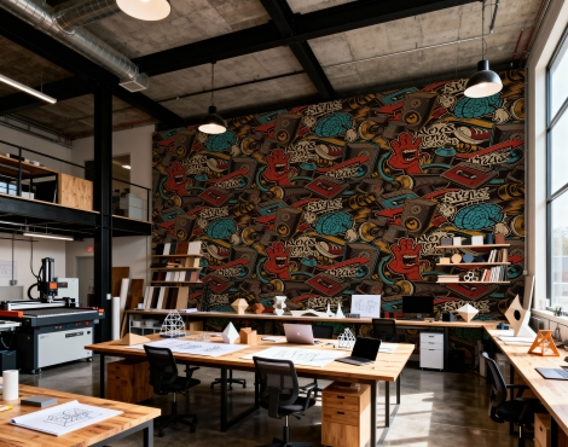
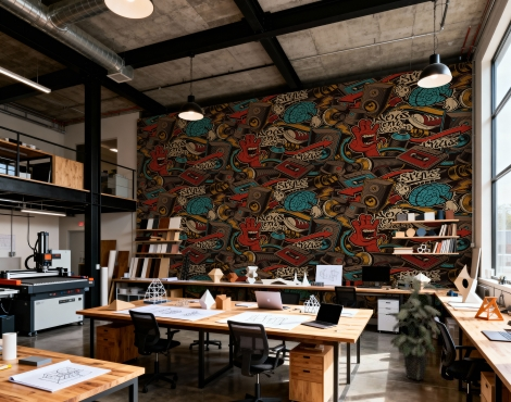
+ indoor plant (413, 325)
